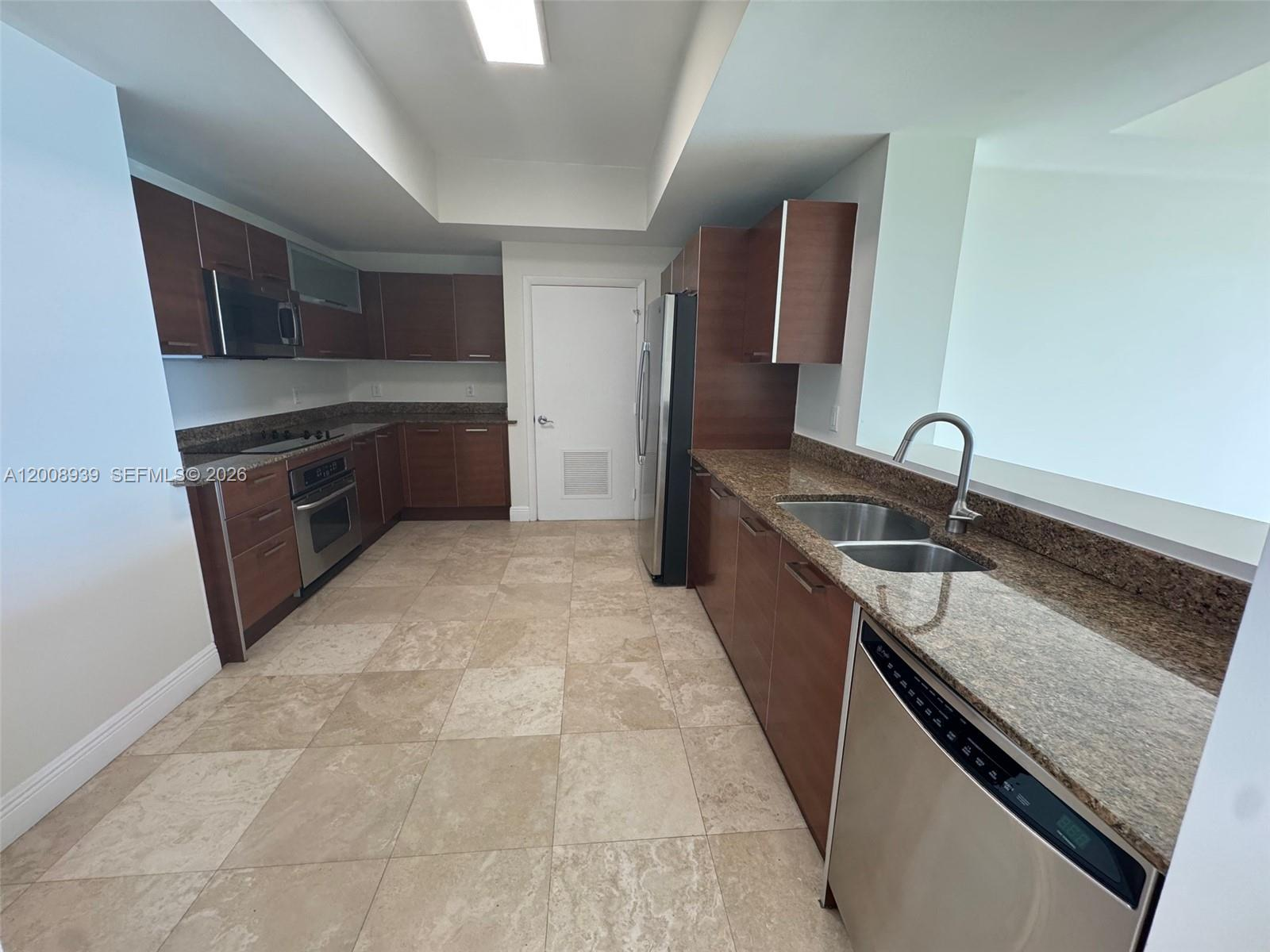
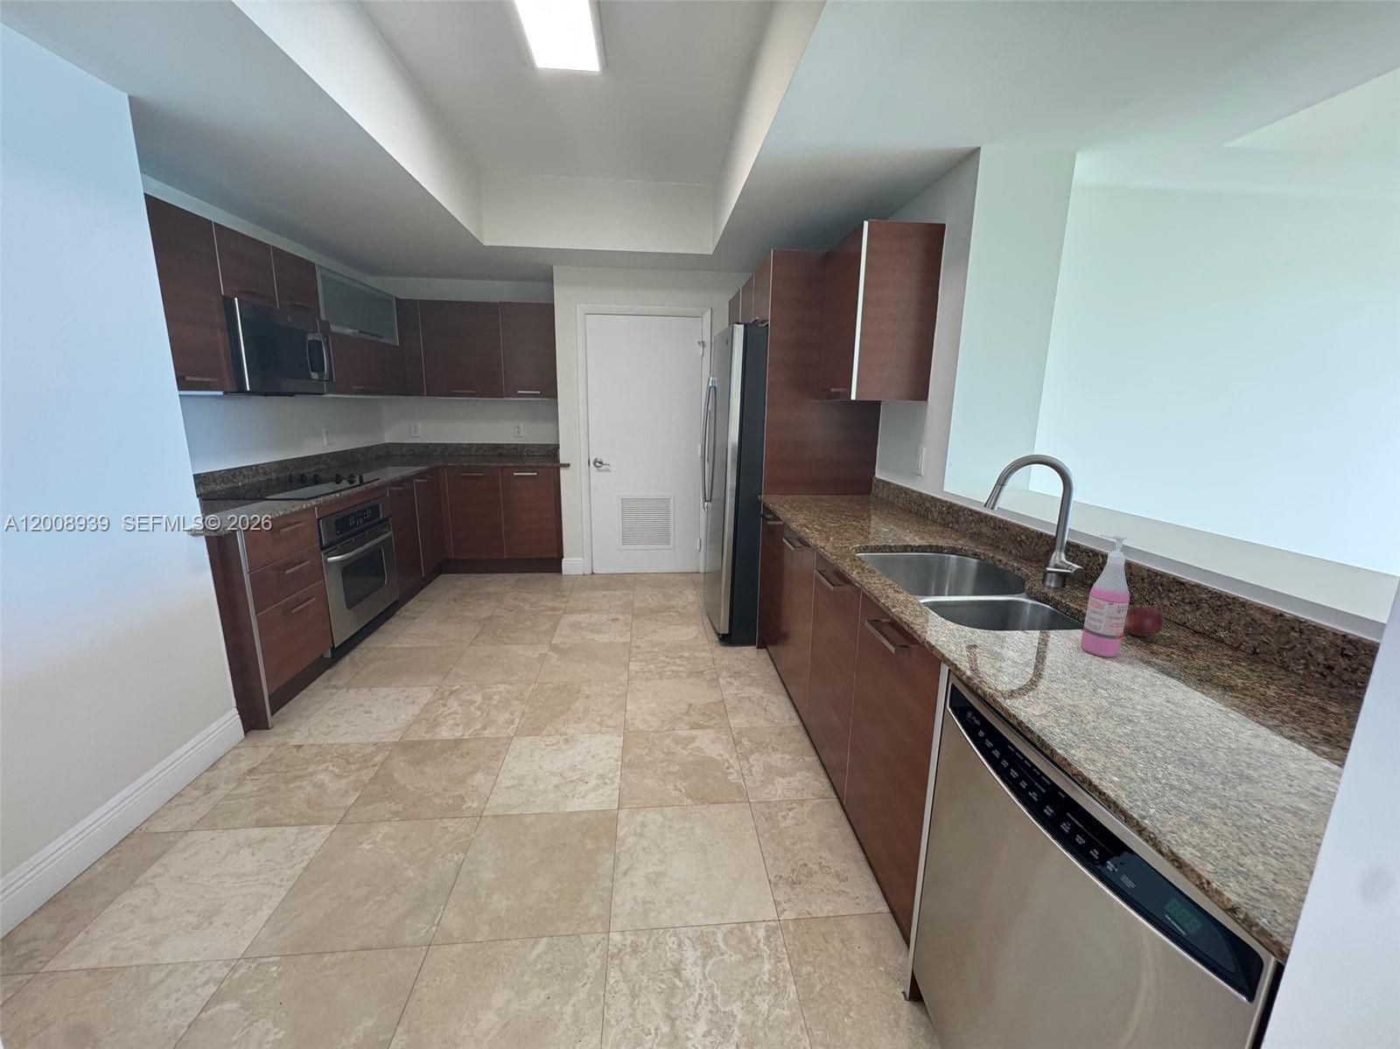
+ apple (1140, 617)
+ soap dispenser (1108, 594)
